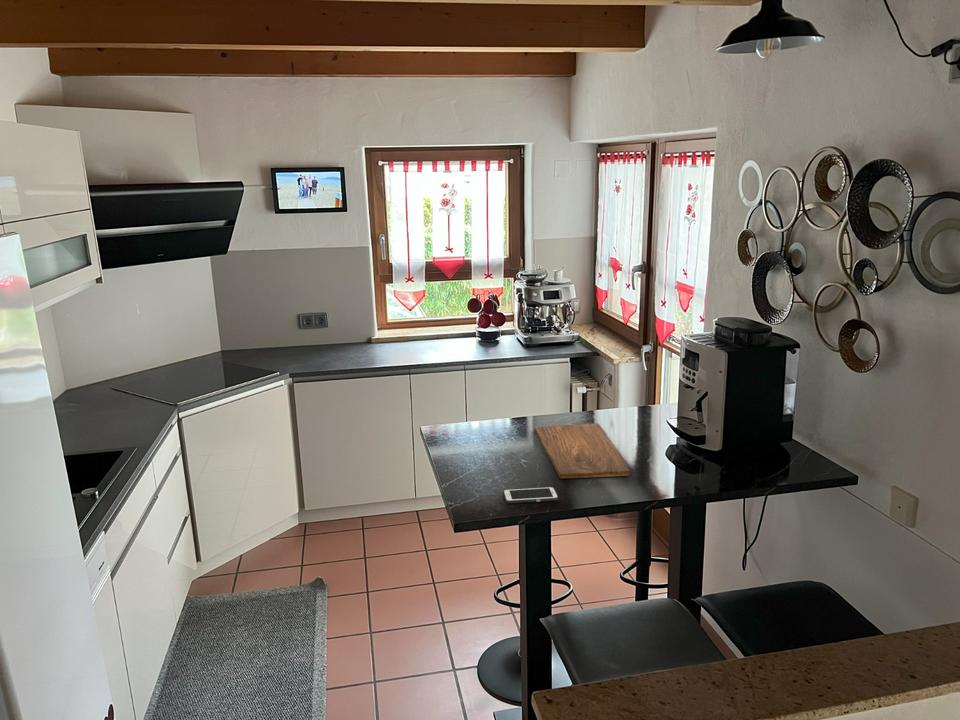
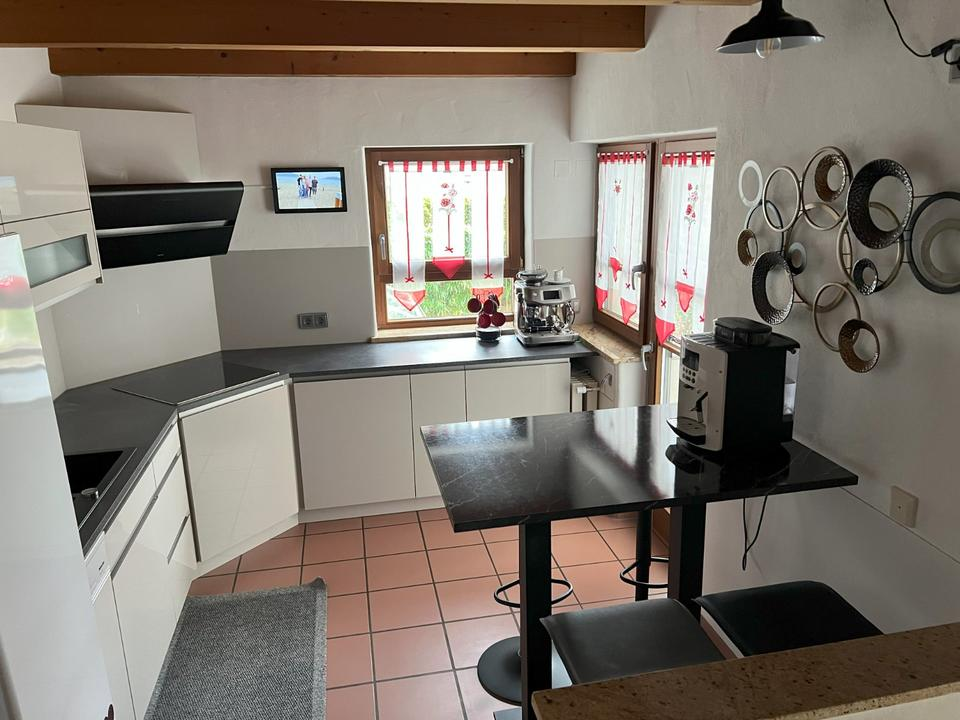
- cutting board (580, 448)
- cell phone (530, 495)
